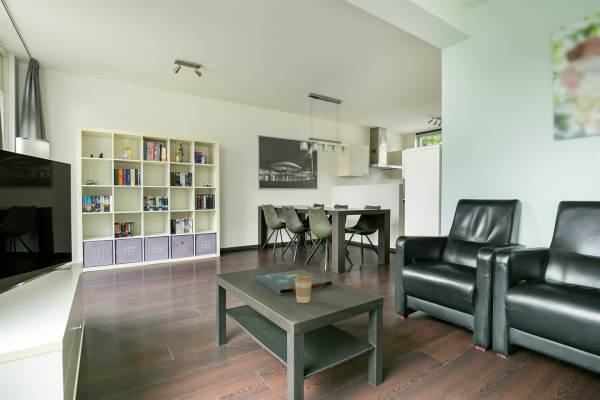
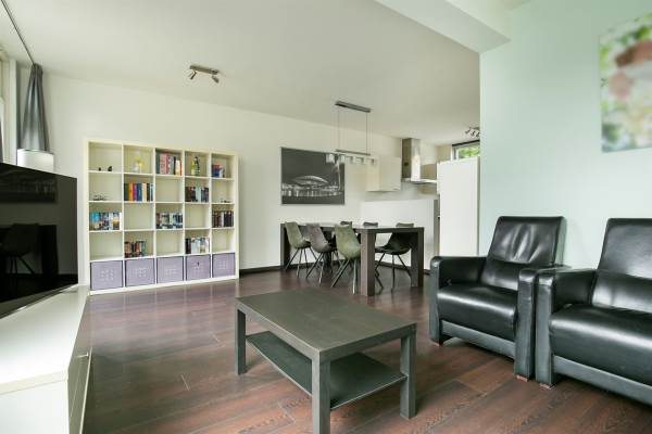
- board game (292, 279)
- coffee cup (303, 288)
